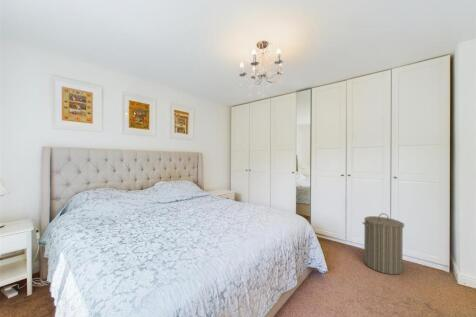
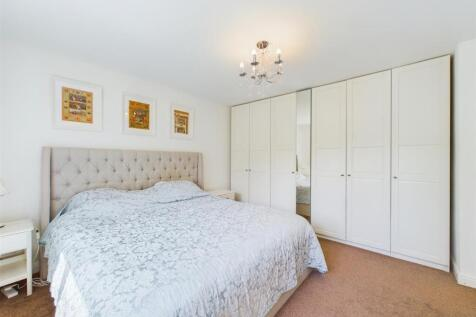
- laundry hamper (382, 239)
